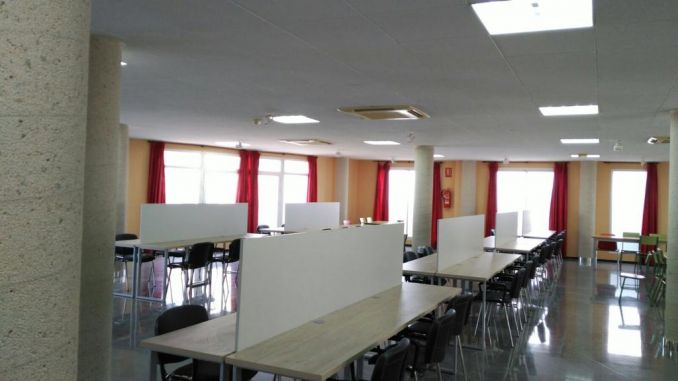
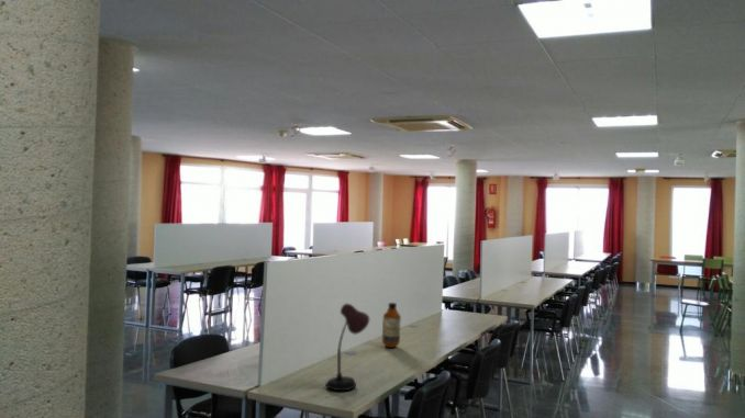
+ desk lamp (341, 343)
+ bottle (391, 325)
